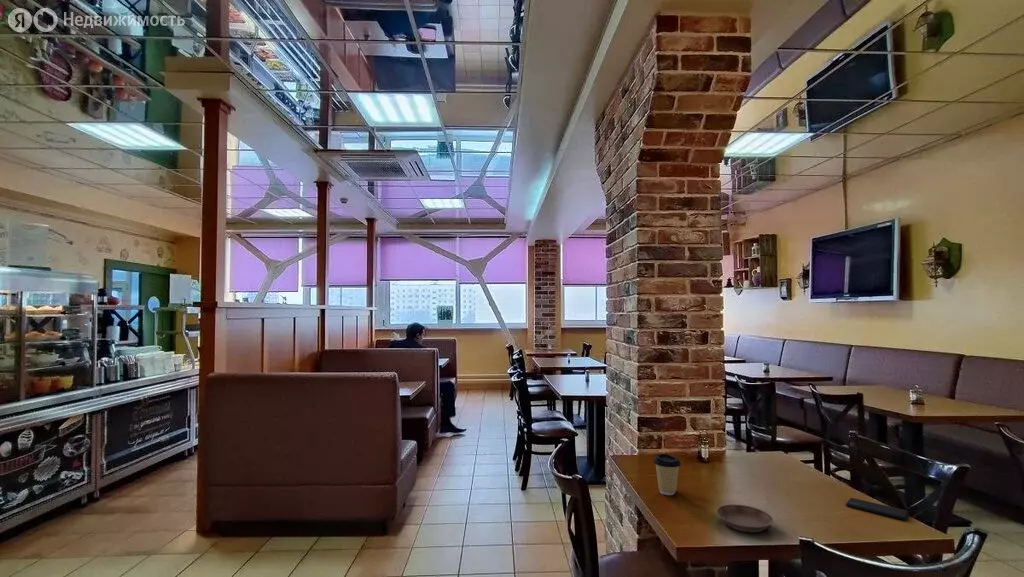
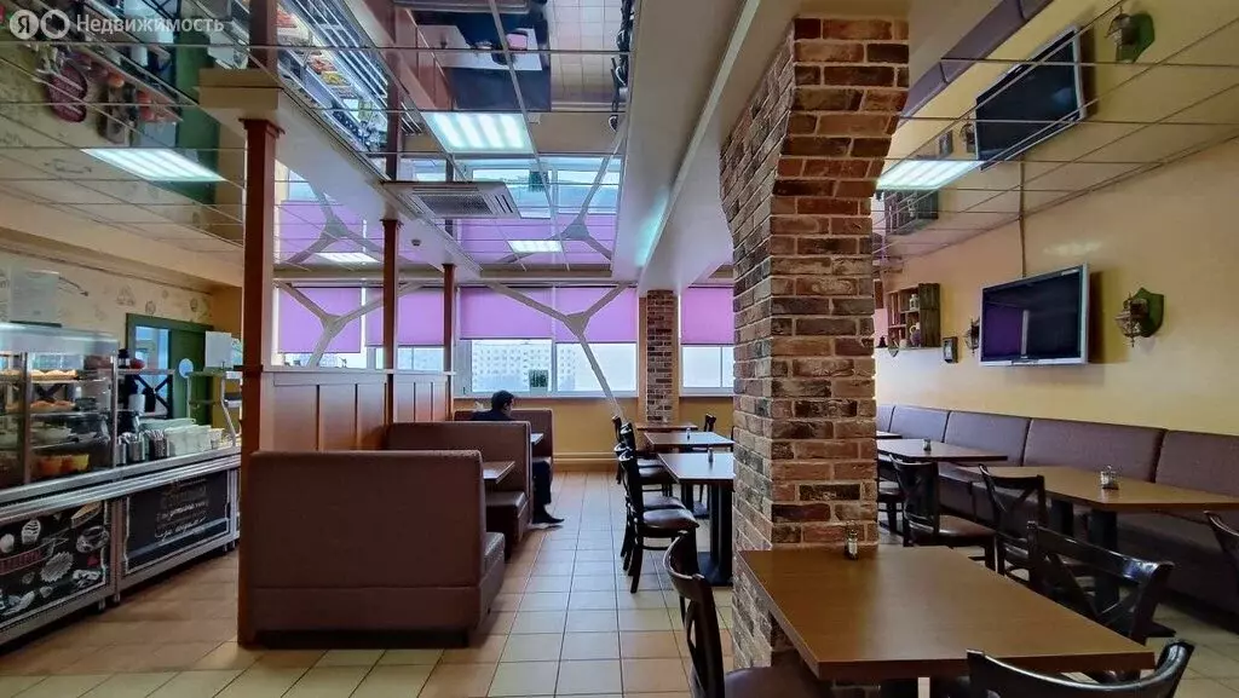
- smartphone (876, 508)
- coffee cup (667, 474)
- saucer (744, 519)
